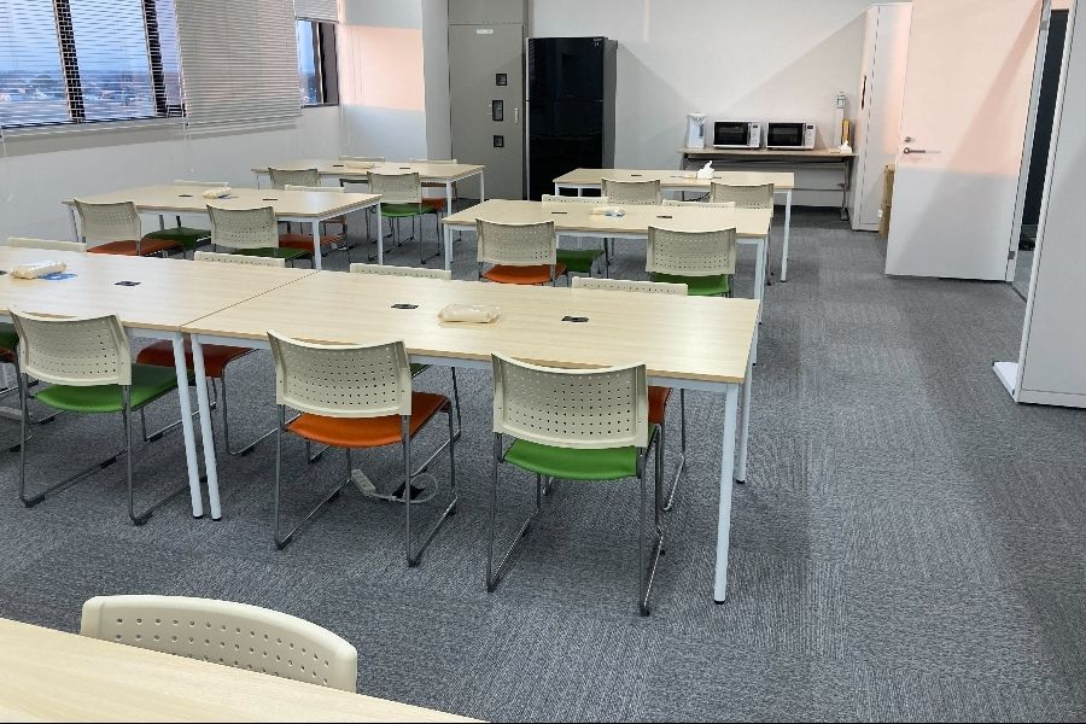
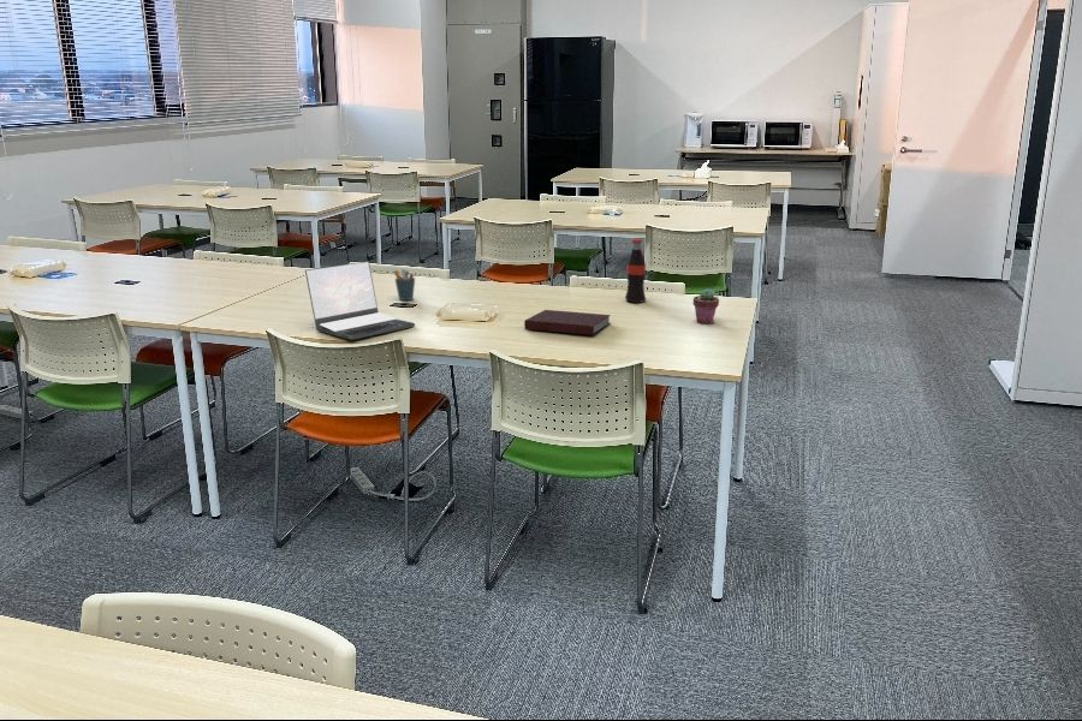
+ laptop (359, 298)
+ notebook (567, 321)
+ bottle (636, 269)
+ potted succulent (706, 305)
+ pen holder (404, 282)
